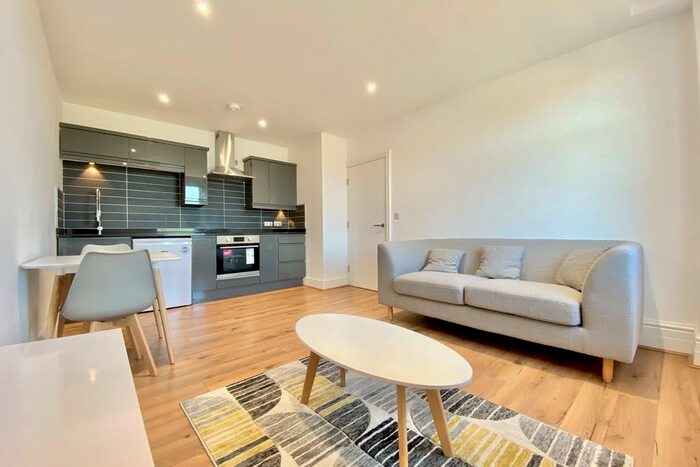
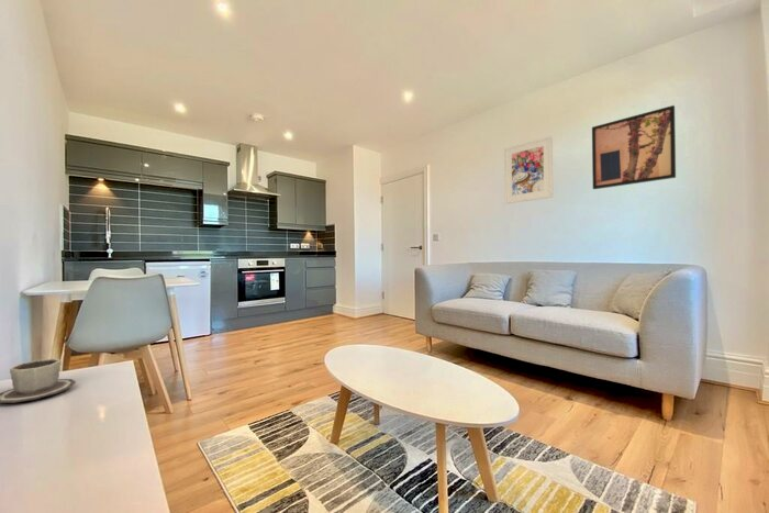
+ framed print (527, 171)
+ cup (36, 378)
+ wall art (631, 150)
